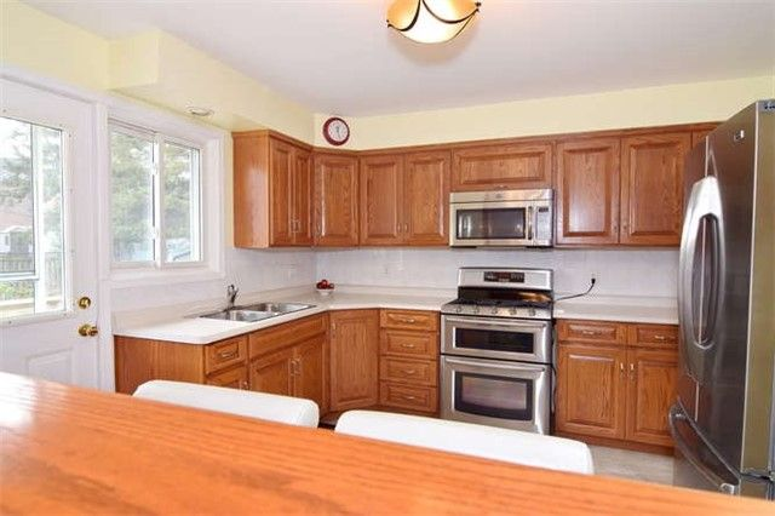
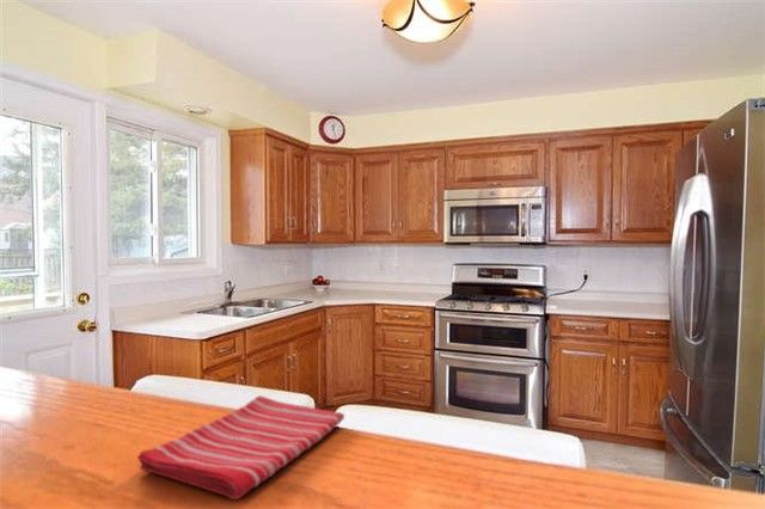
+ dish towel (251, 436)
